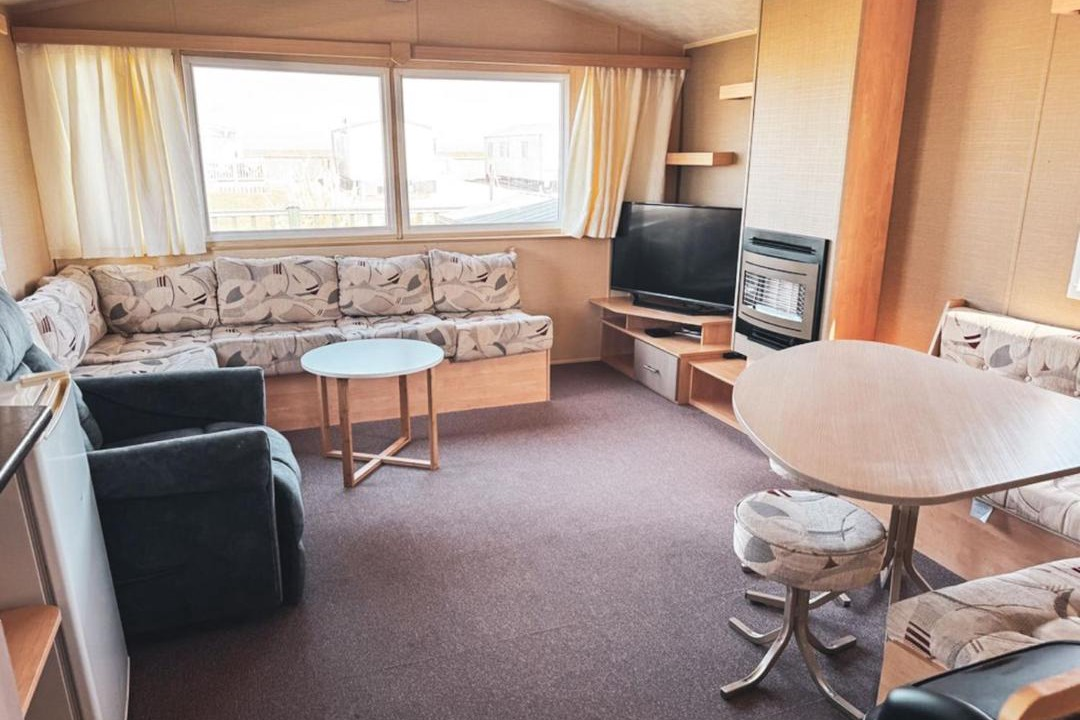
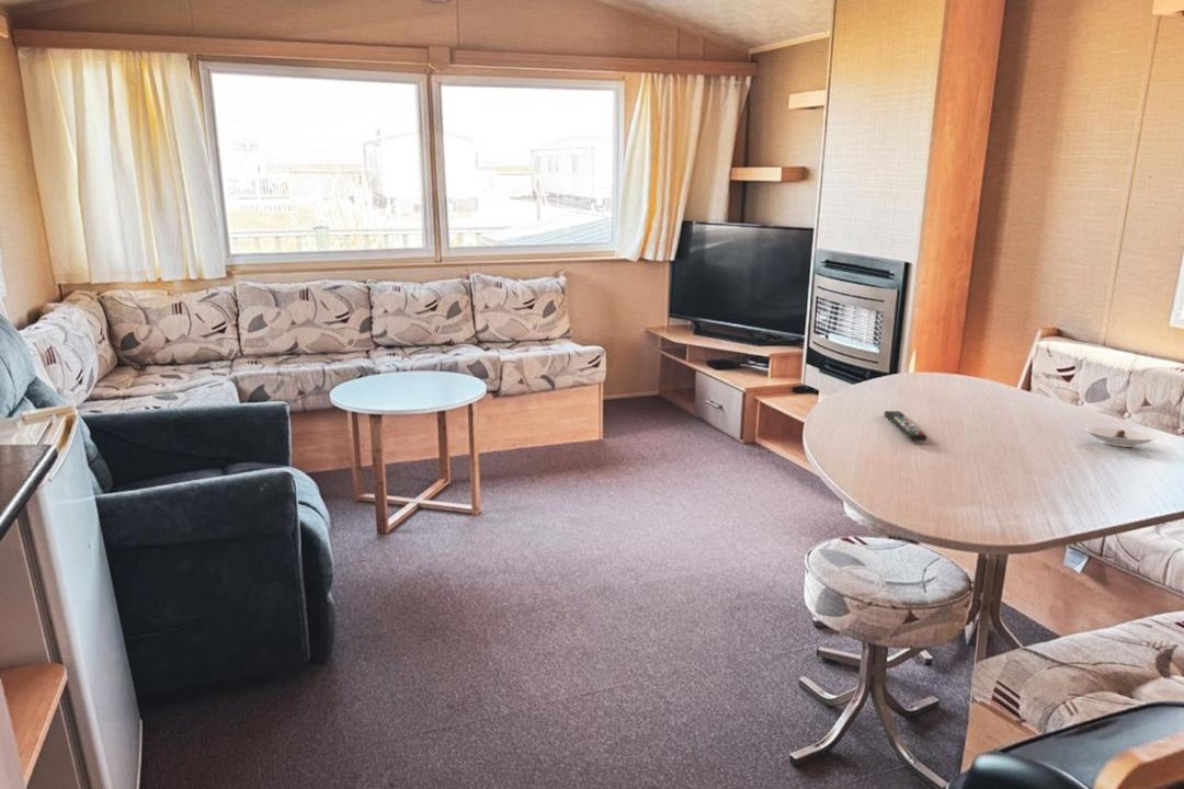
+ saucer (1119, 437)
+ remote control (903, 424)
